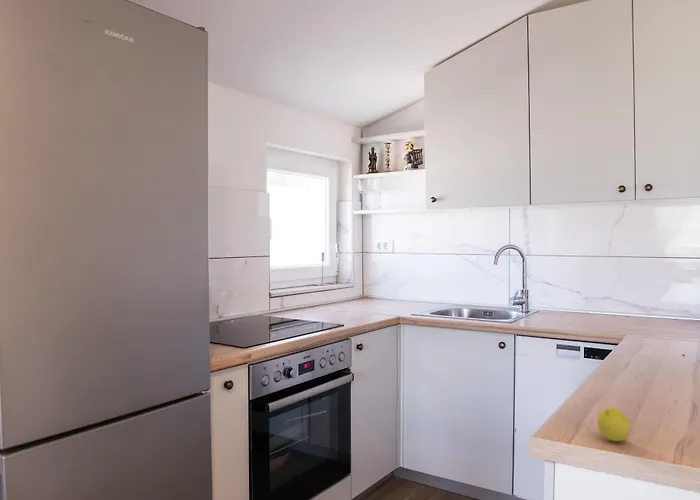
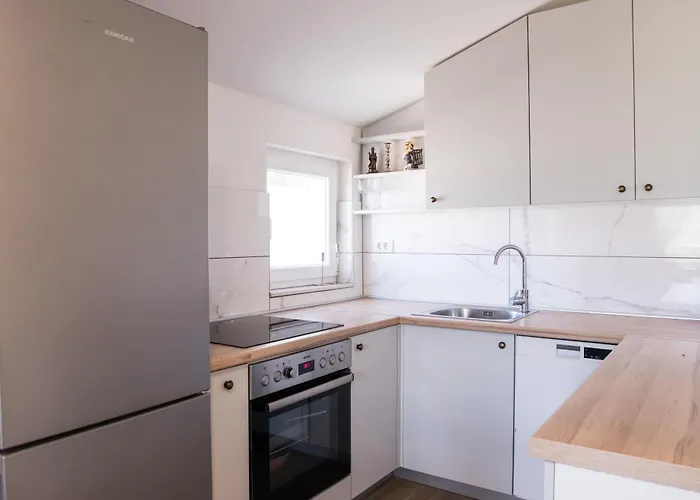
- fruit (613, 424)
